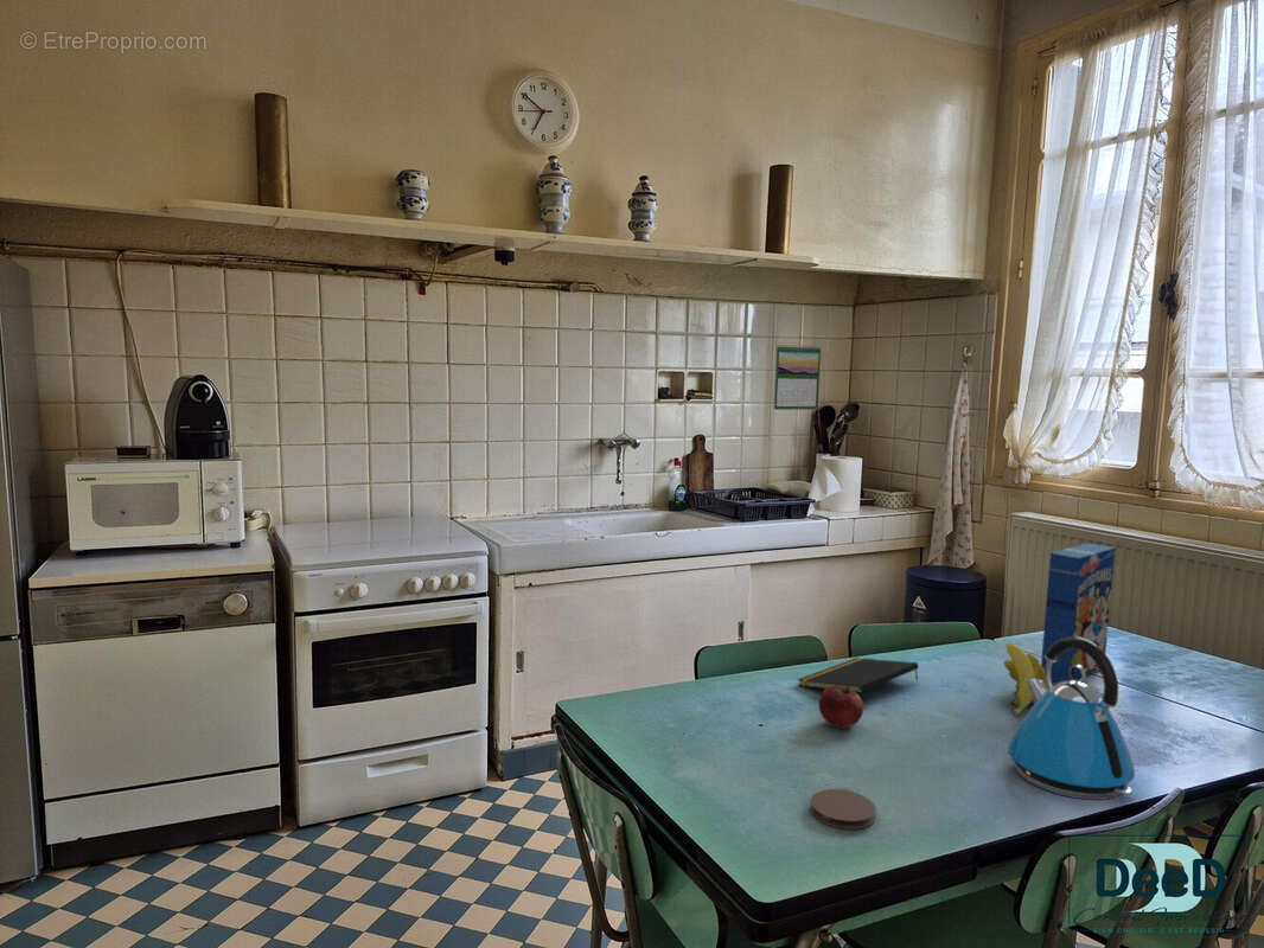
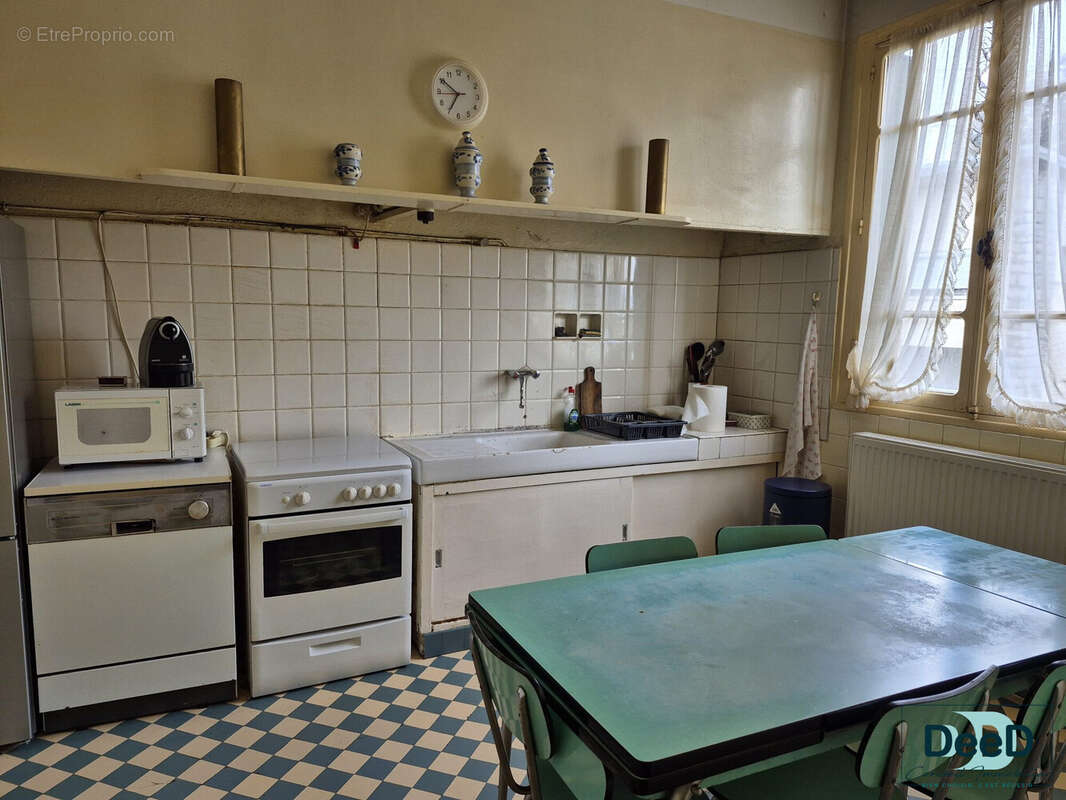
- calendar (797, 377)
- notepad (857, 673)
- banana (1022, 671)
- fruit (841, 705)
- coaster (842, 808)
- kettle (1077, 709)
- cereal box (1078, 611)
